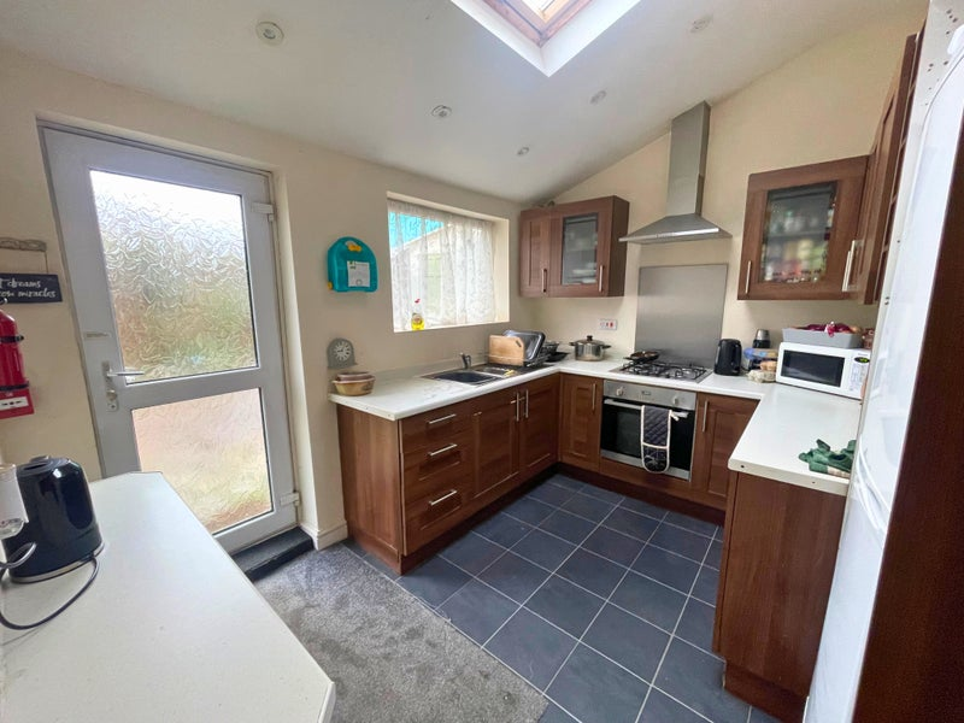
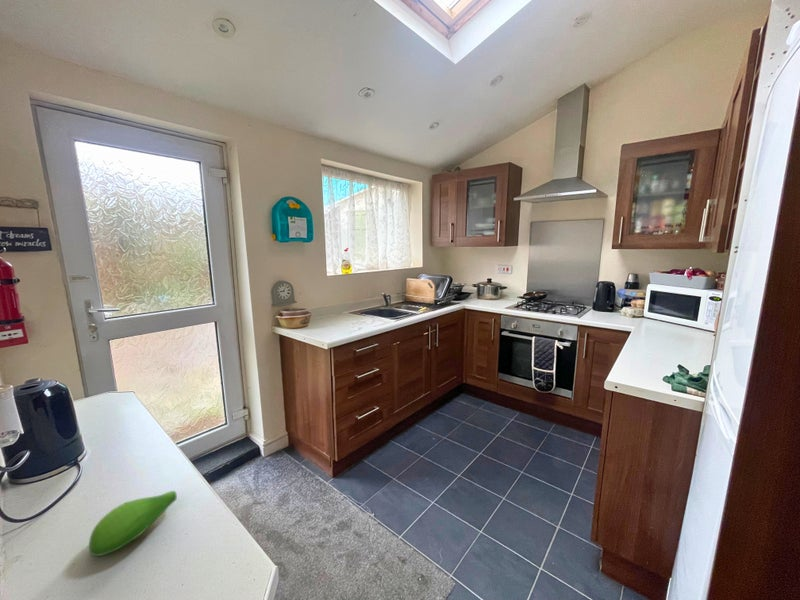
+ fruit (138, 515)
